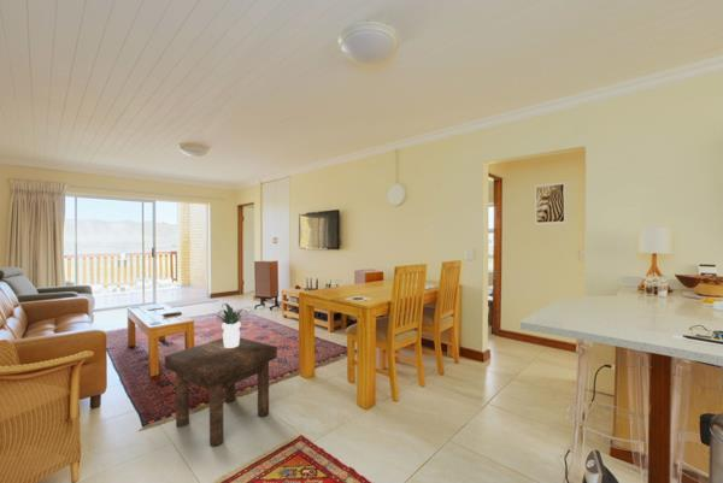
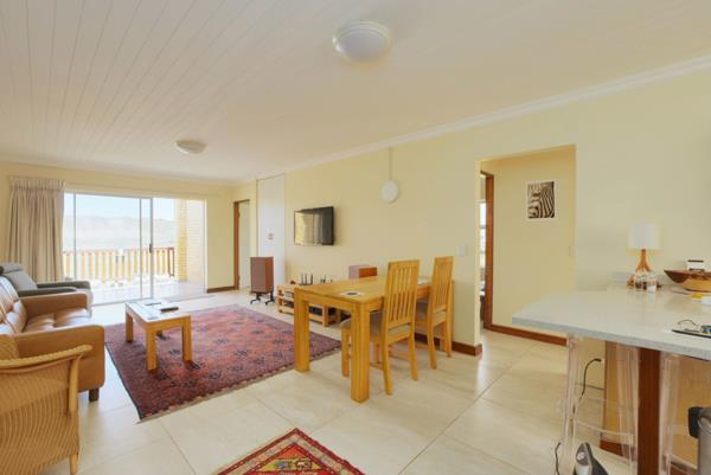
- potted plant (230, 325)
- stool (223, 384)
